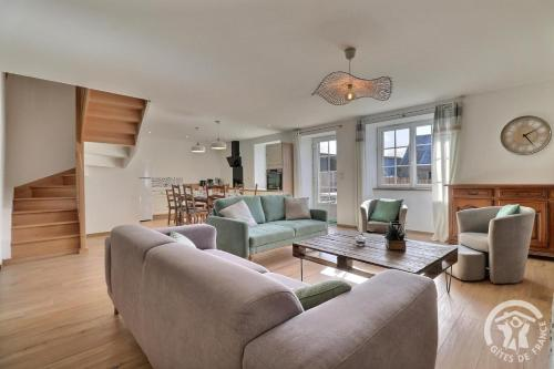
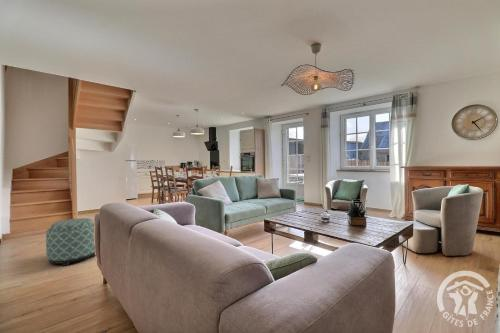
+ ottoman (73, 239)
